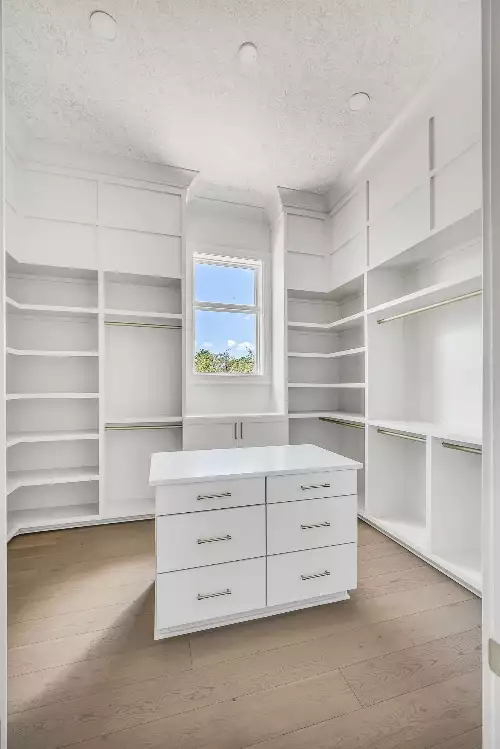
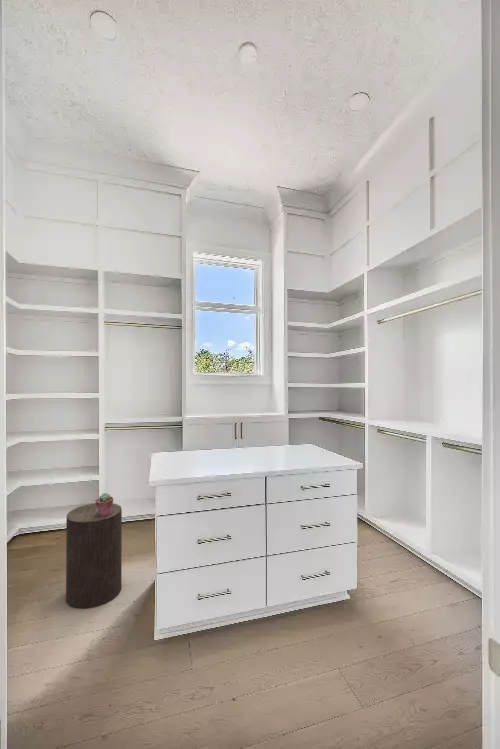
+ potted succulent (104, 503)
+ stool (94, 552)
